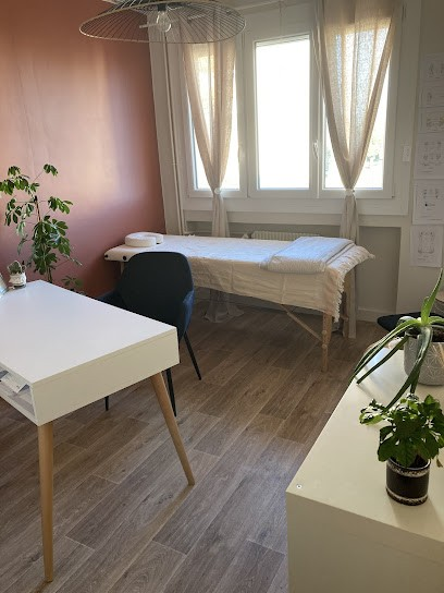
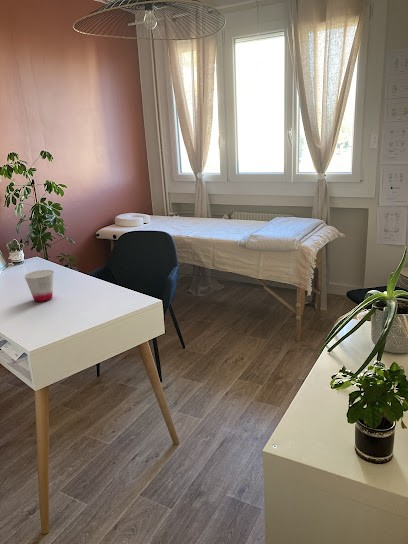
+ cup (41, 286)
